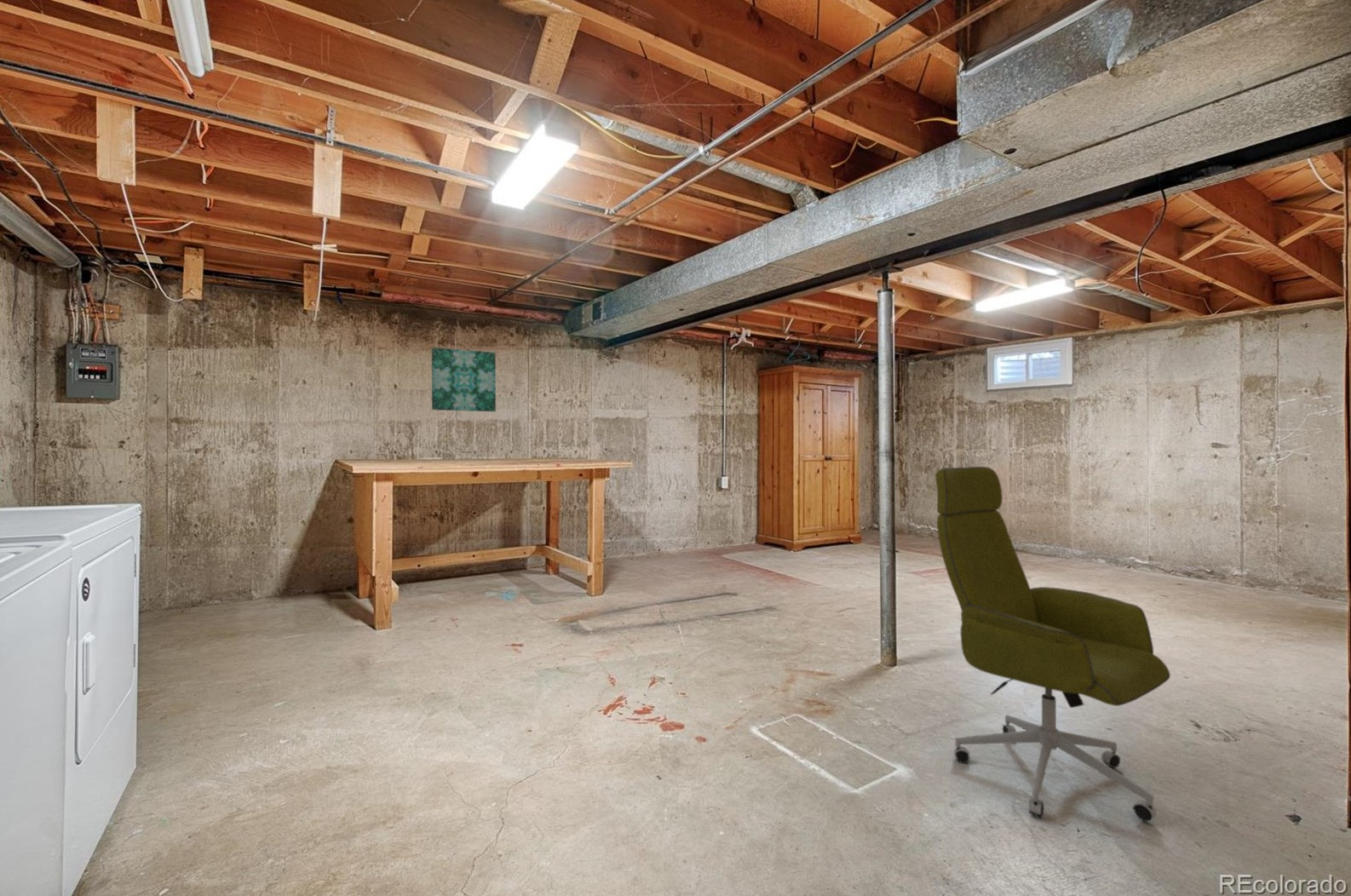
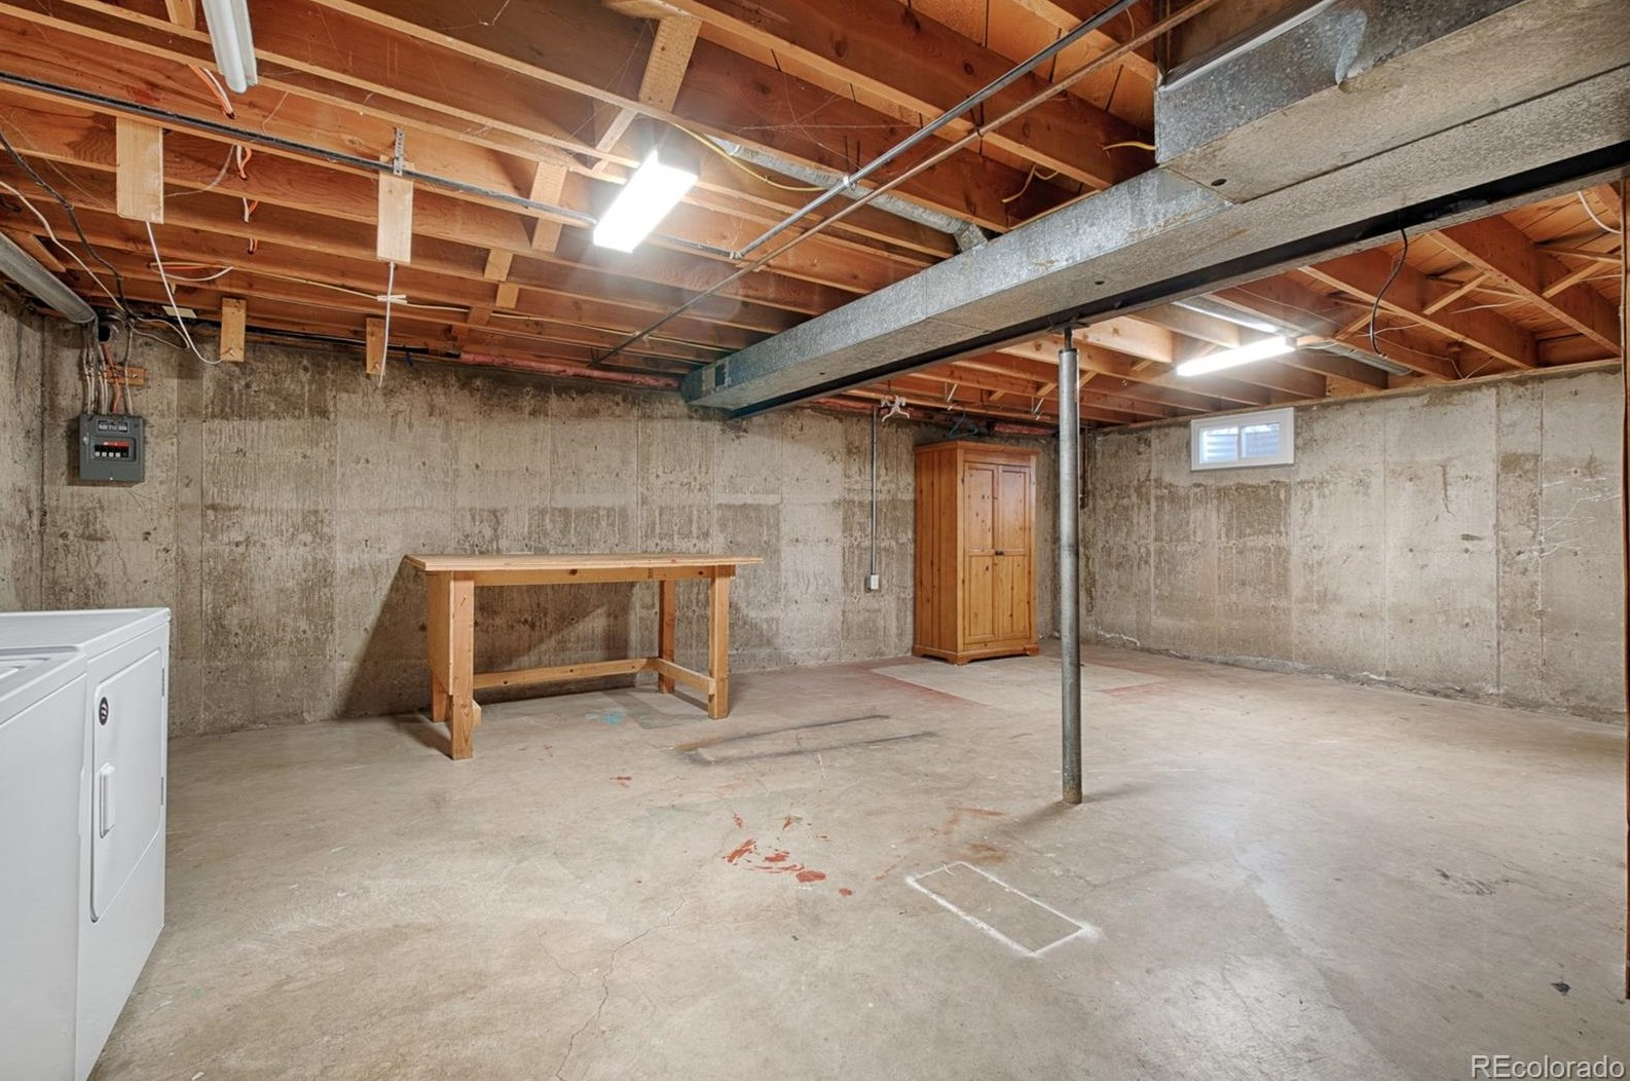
- wall art (464, 380)
- office chair (1038, 620)
